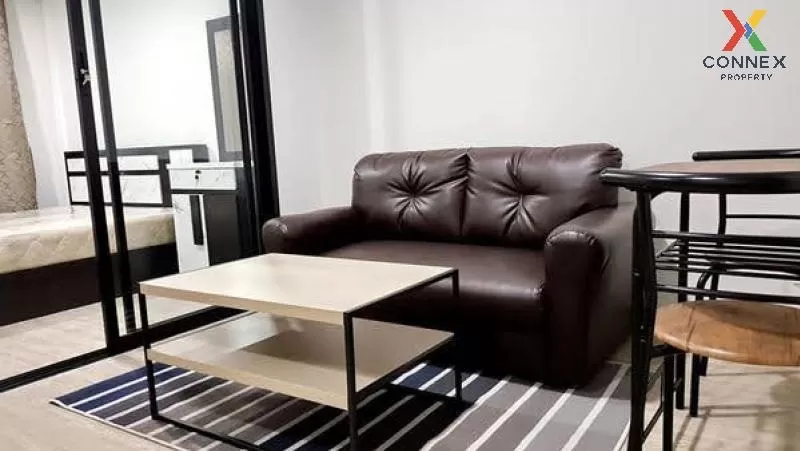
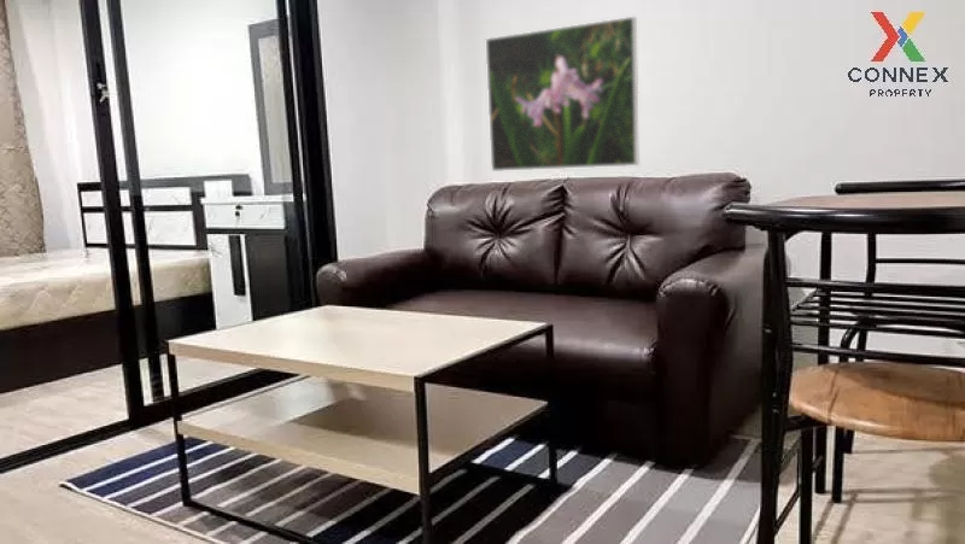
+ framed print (558, 99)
